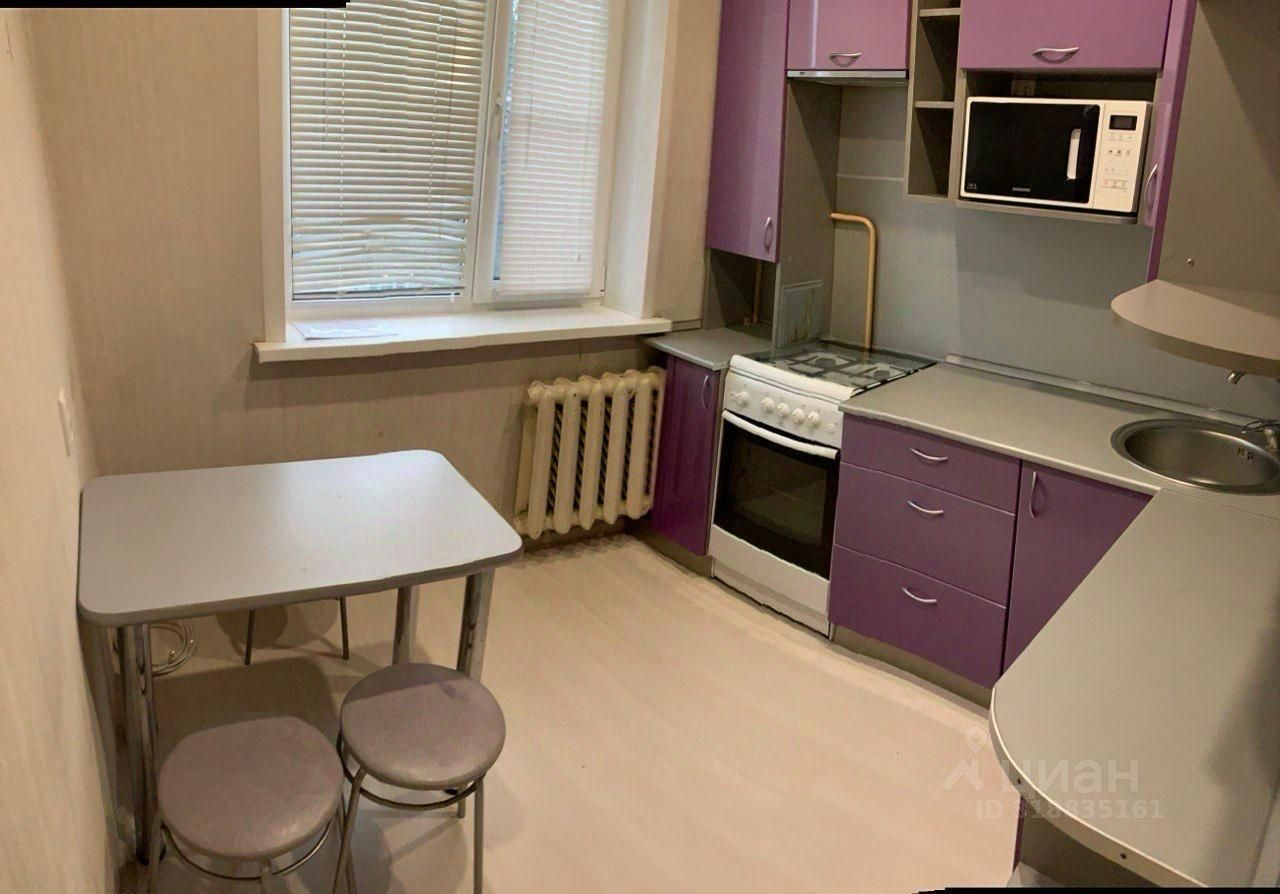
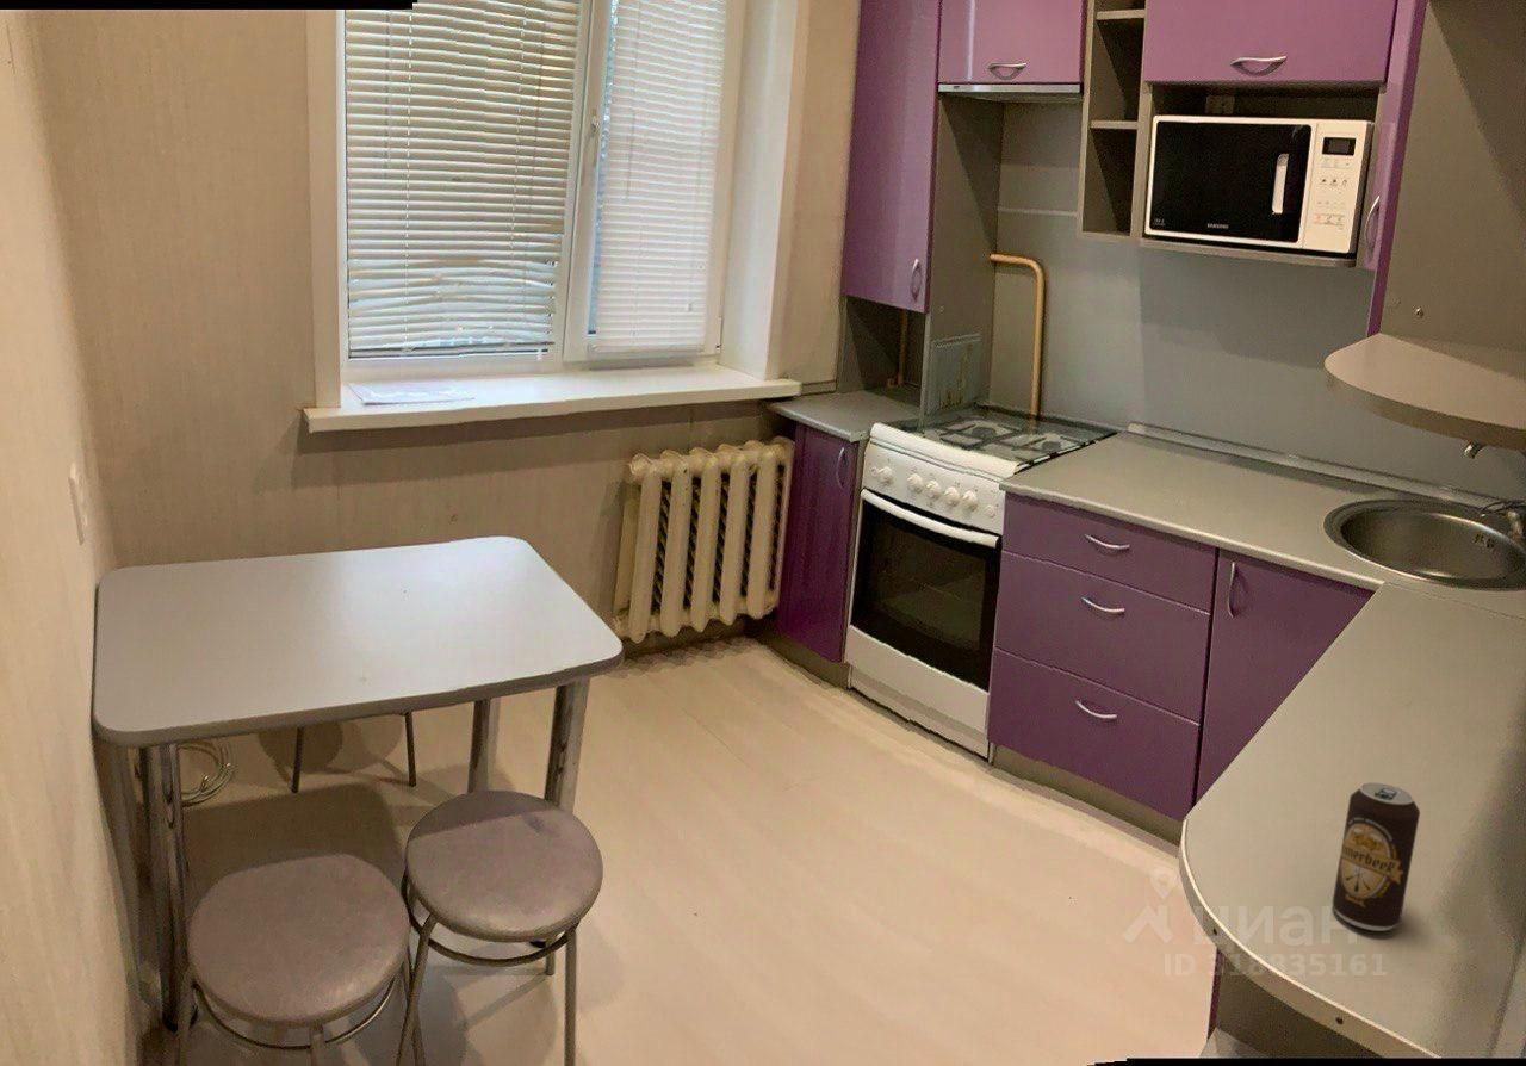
+ beverage can (1375, 855)
